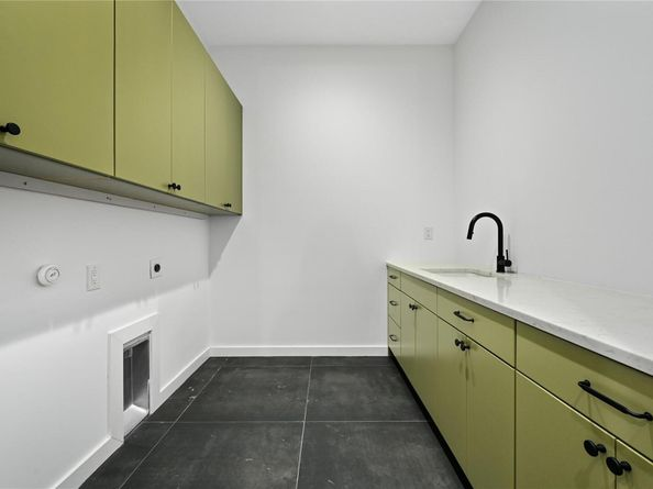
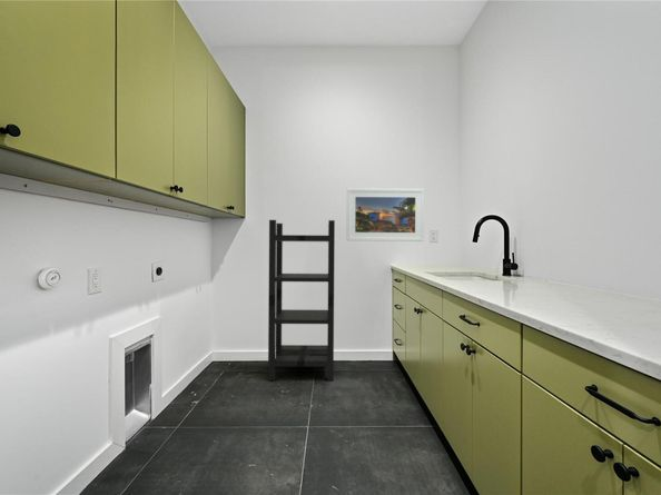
+ shelving unit (303, 310)
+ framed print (385, 215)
